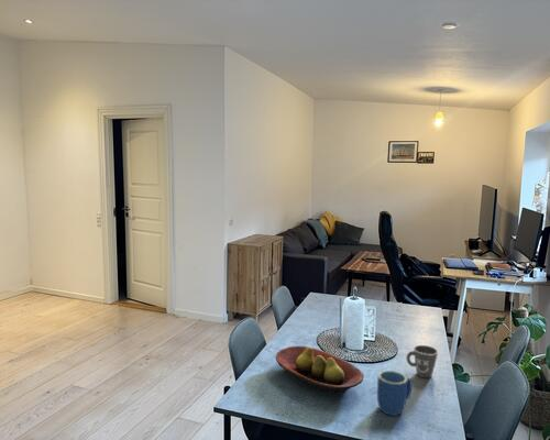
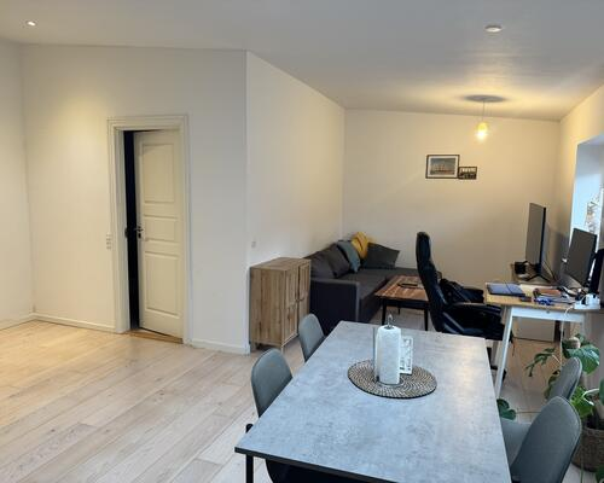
- mug (421, 361)
- mug (394, 392)
- fruit bowl (317, 365)
